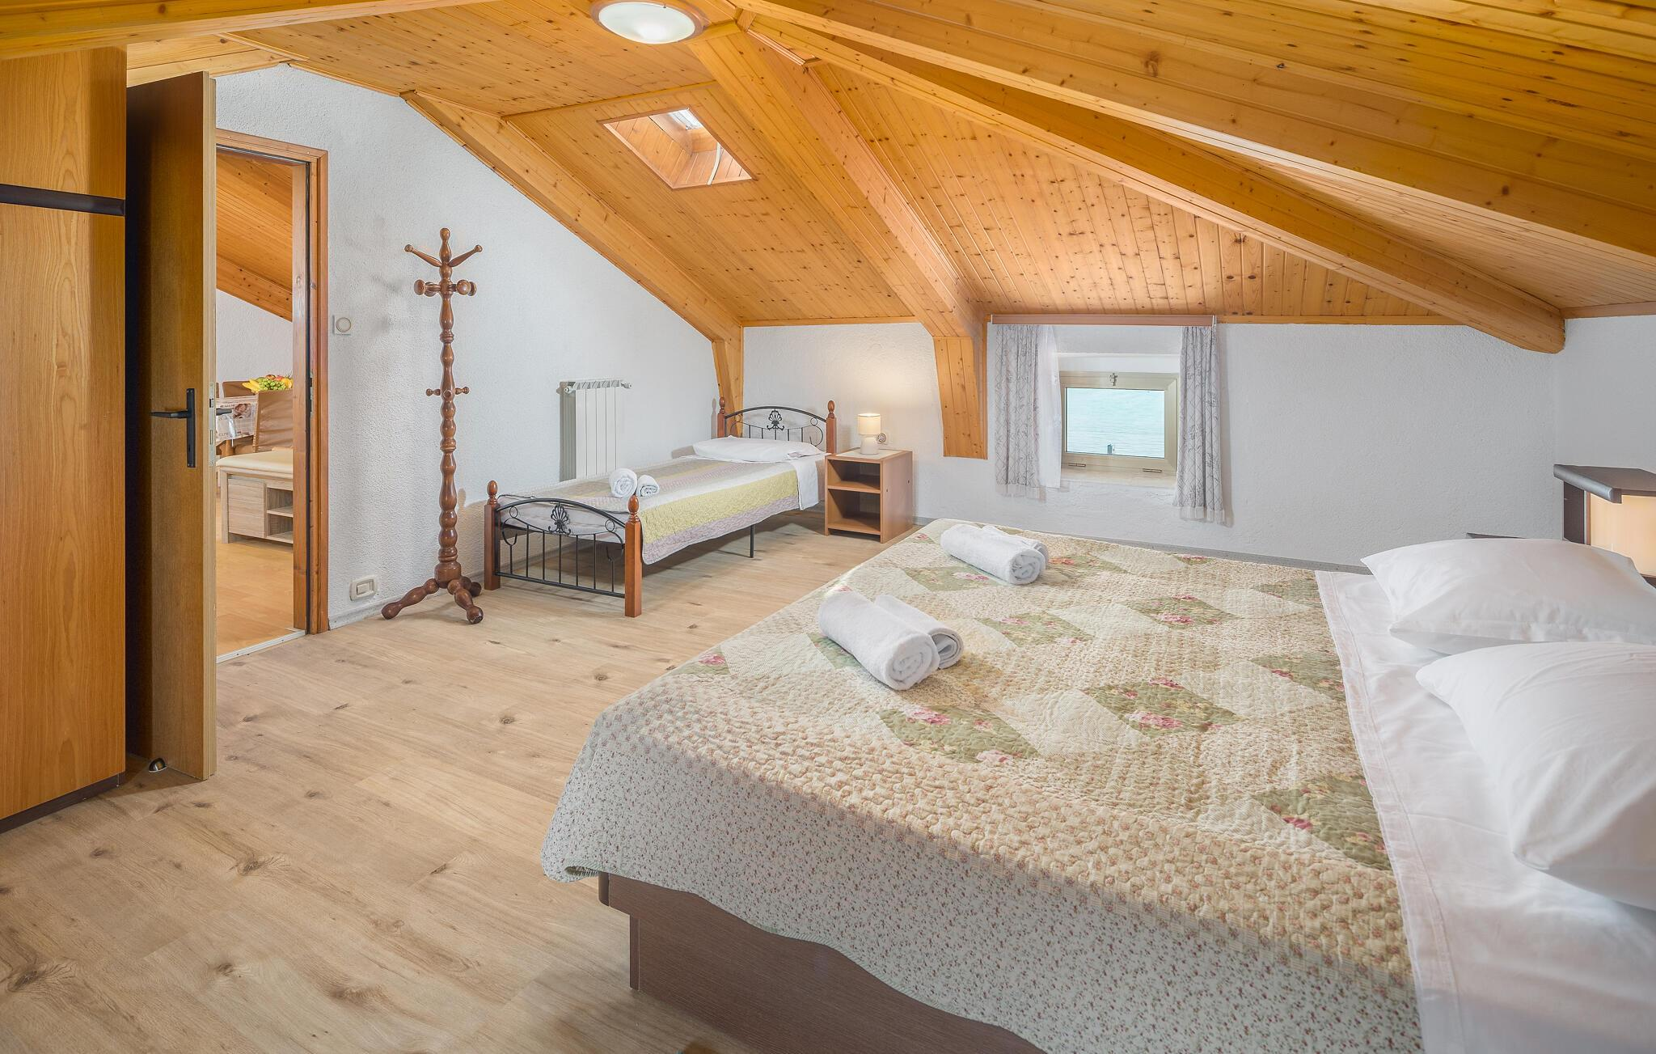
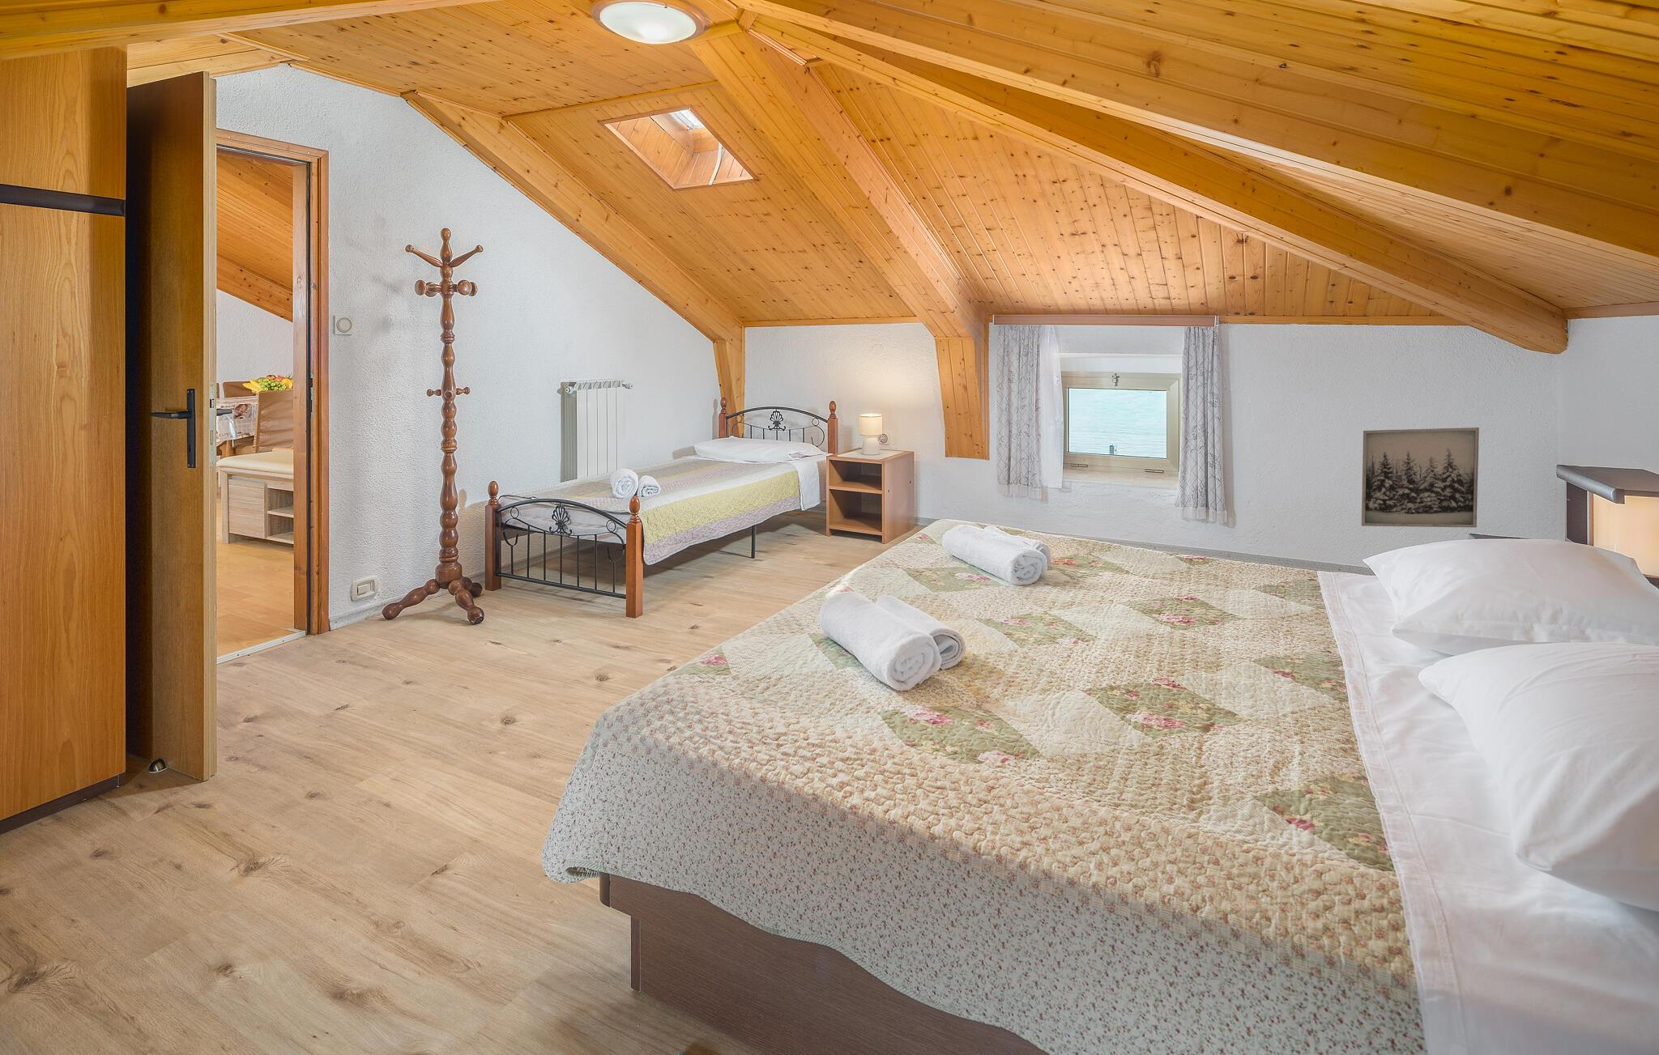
+ wall art (1418, 477)
